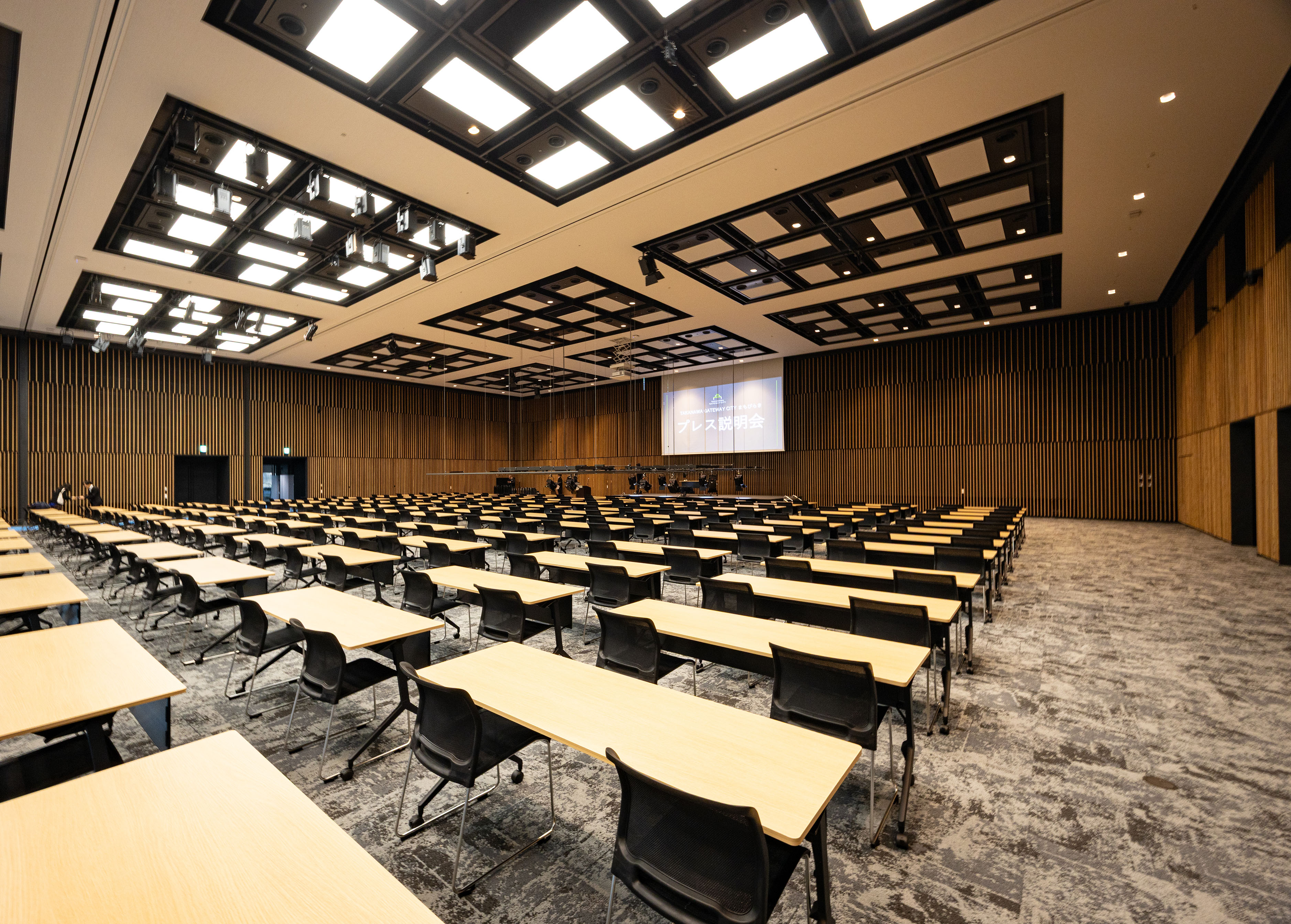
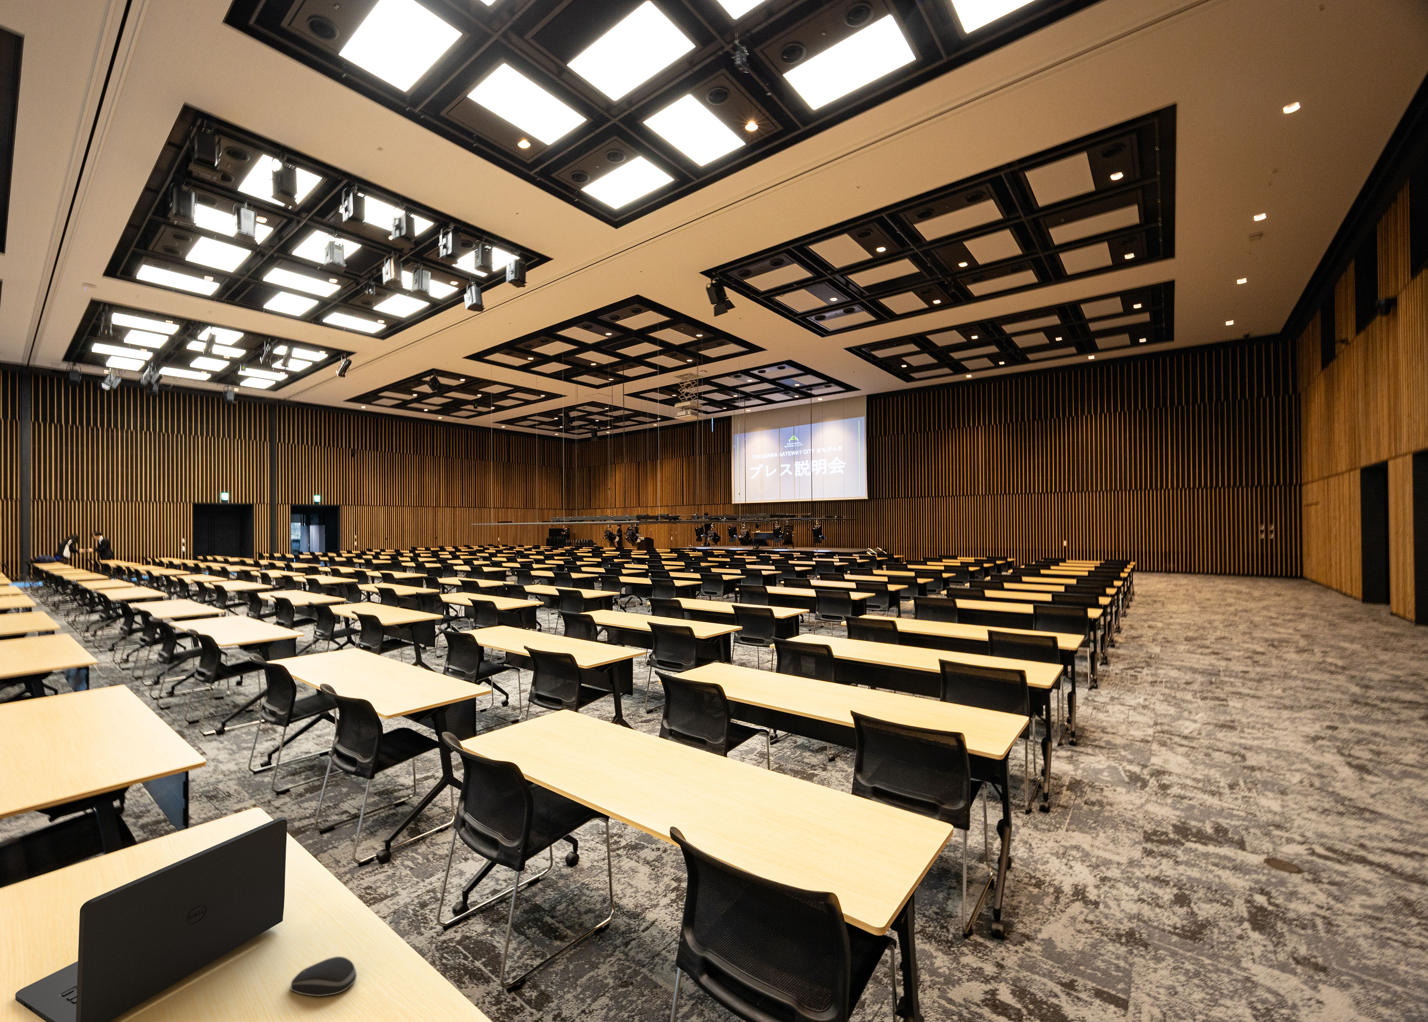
+ computer mouse (324, 973)
+ laptop (161, 900)
